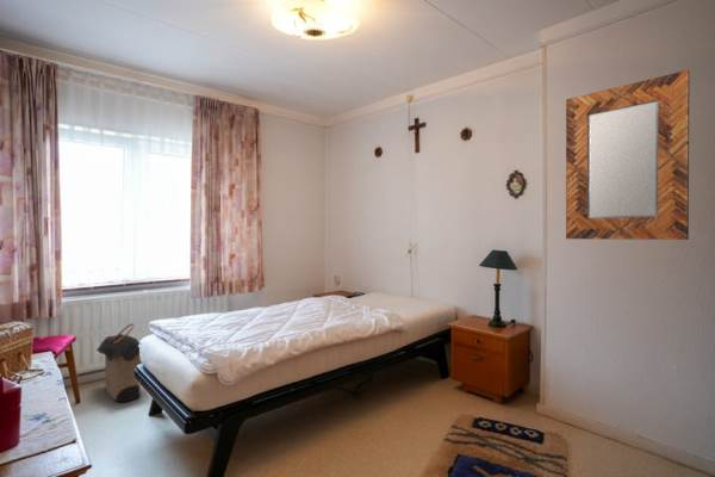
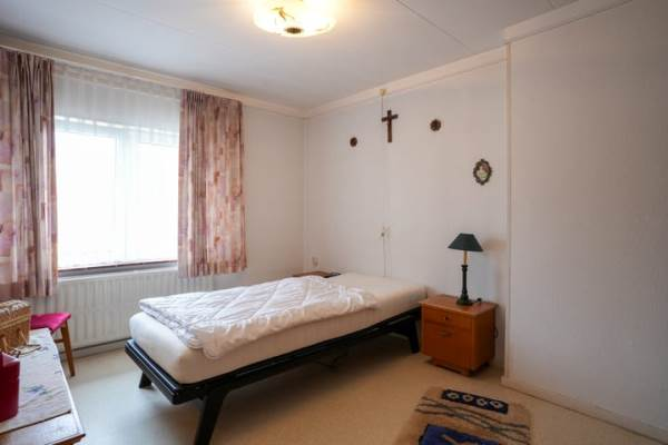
- laundry hamper (120, 358)
- home mirror (621, 162)
